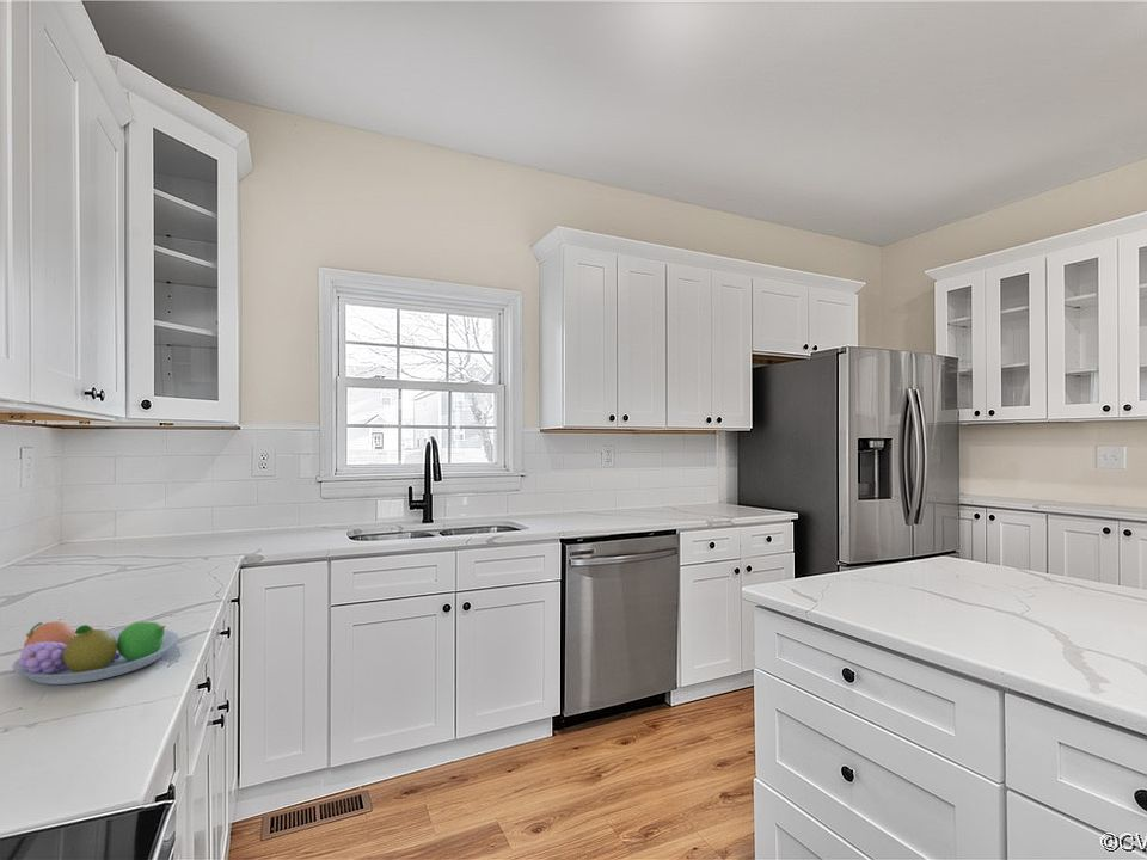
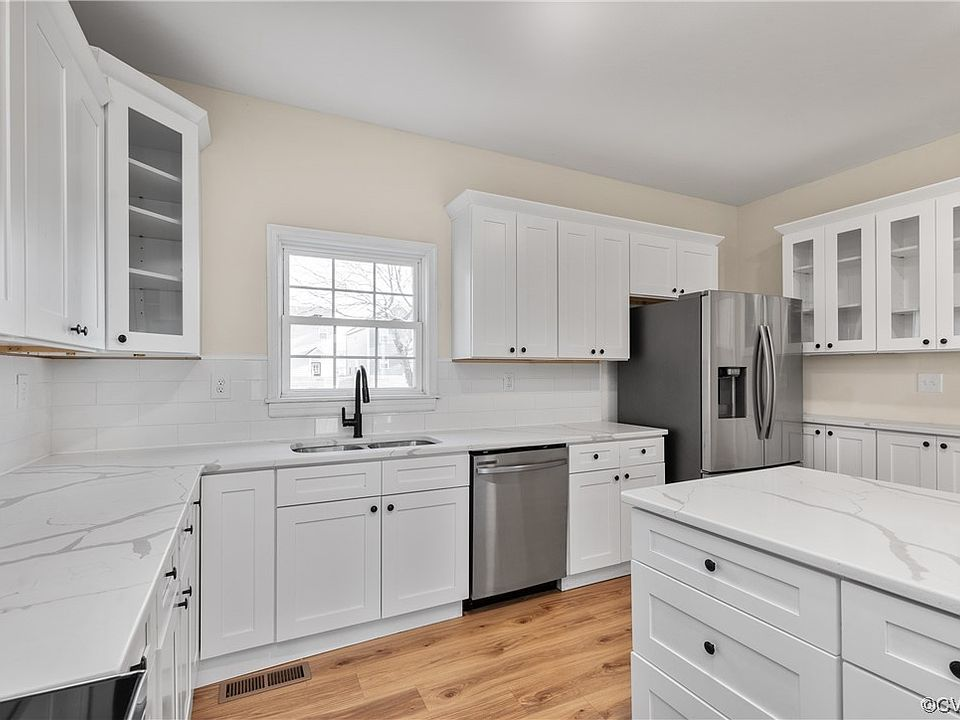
- fruit bowl (103, 638)
